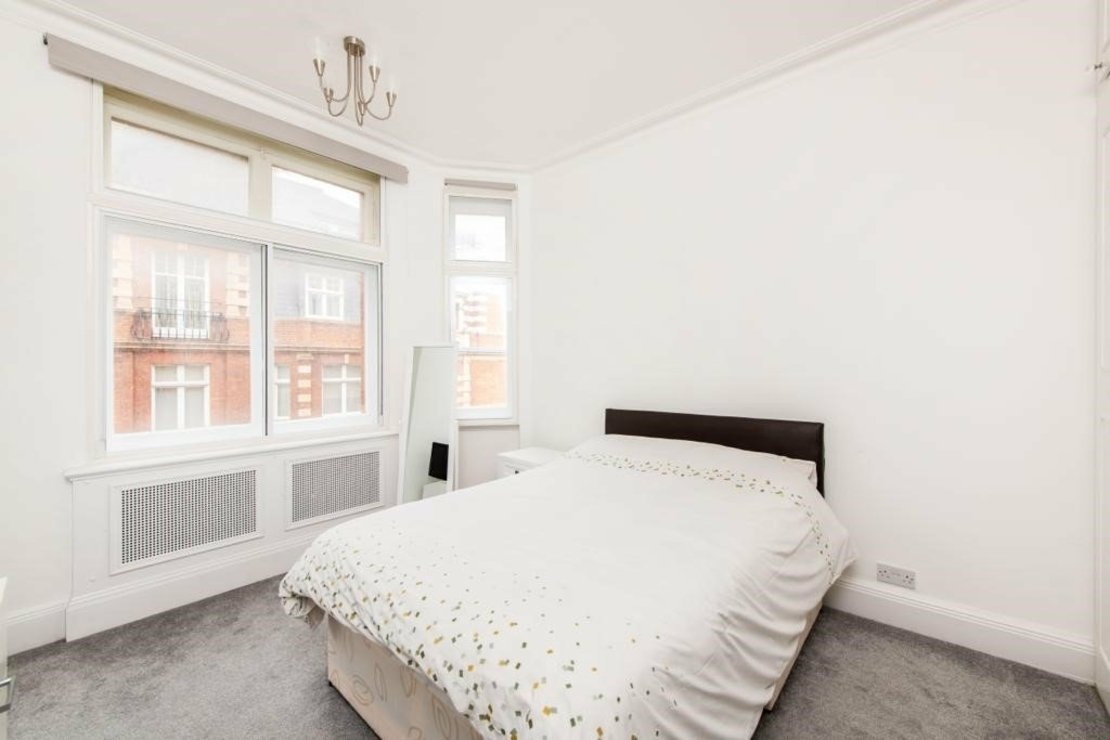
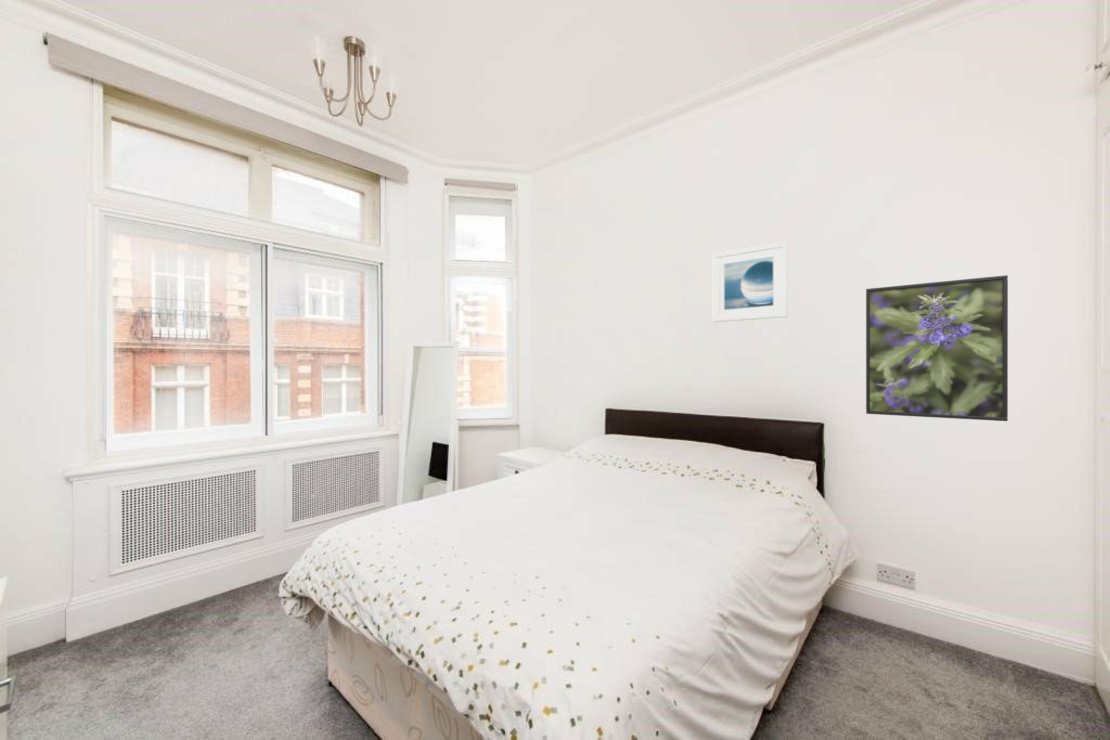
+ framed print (748, 284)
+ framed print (931, 350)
